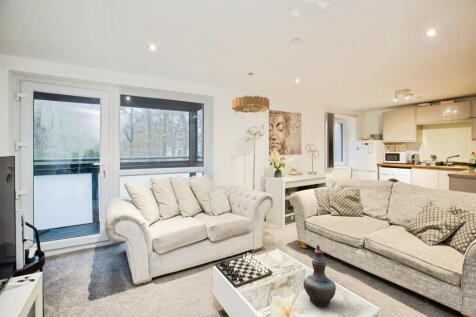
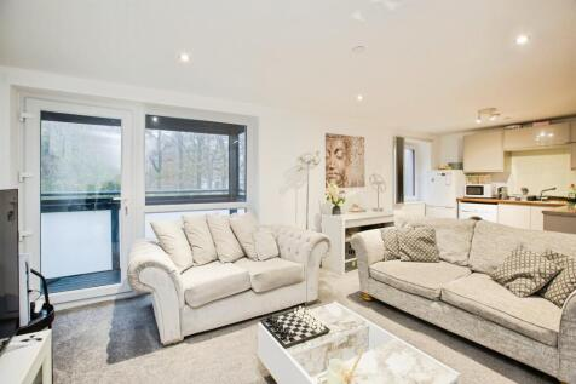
- chandelier (250, 96)
- decorative vase (319, 273)
